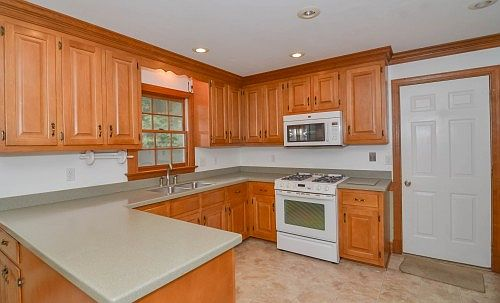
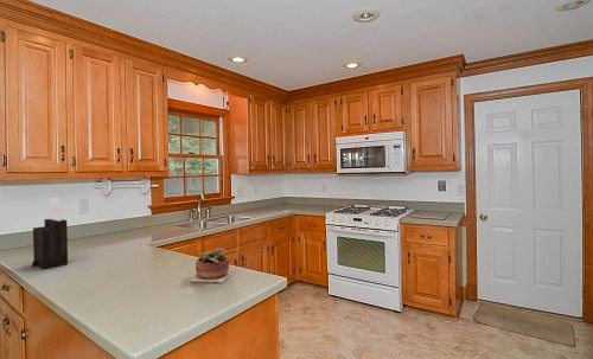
+ knife block (46, 231)
+ succulent plant (212, 262)
